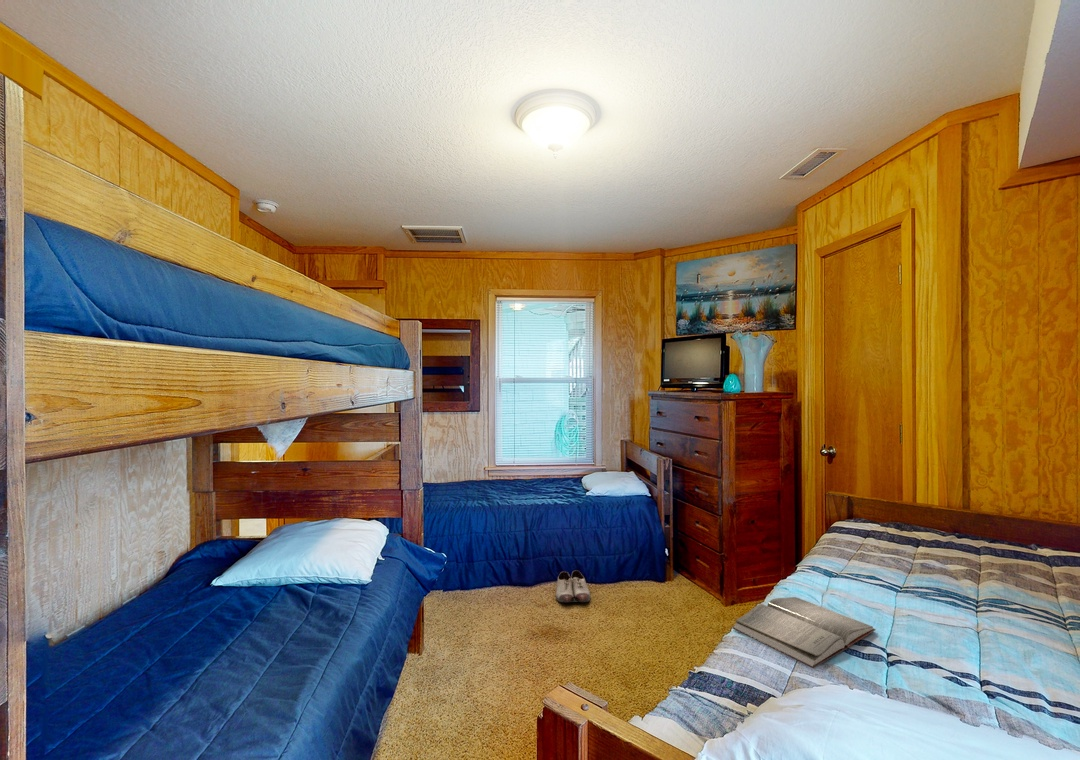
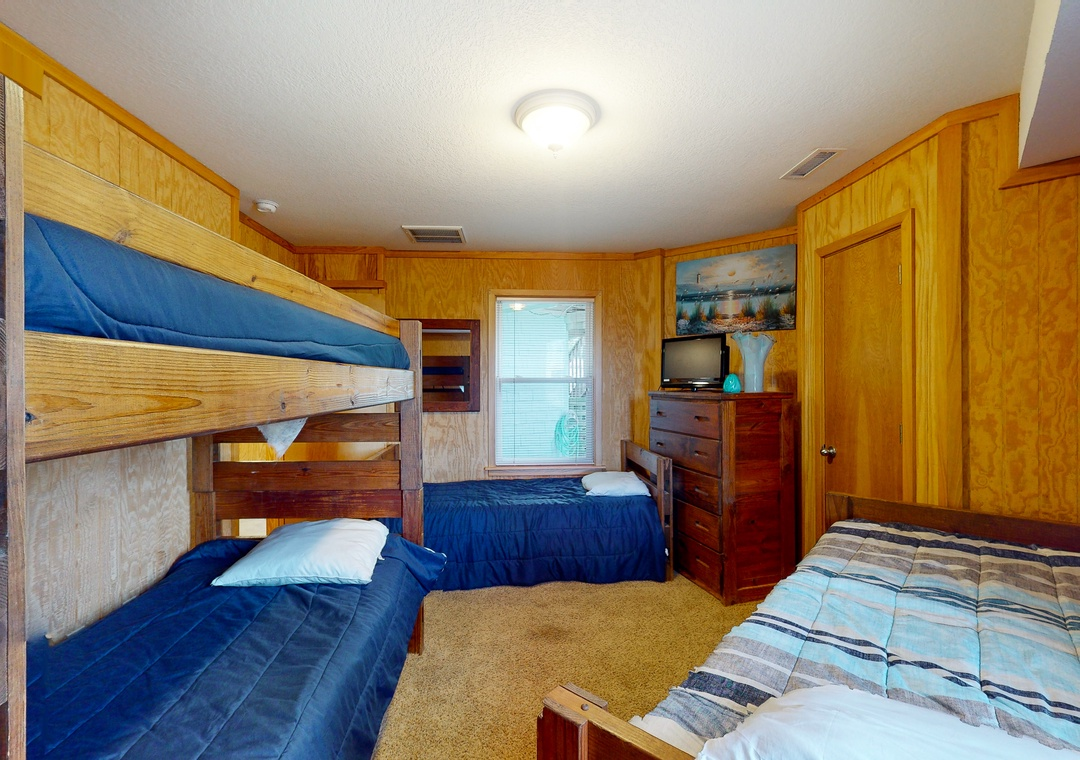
- shoe (572, 587)
- hardback book (803, 623)
